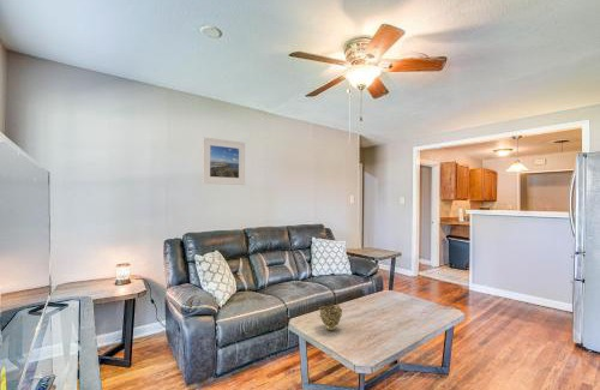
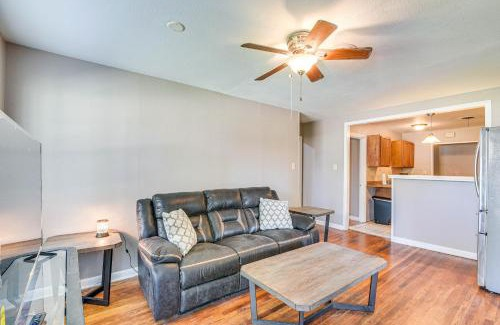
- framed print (224, 162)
- decorative bowl (330, 318)
